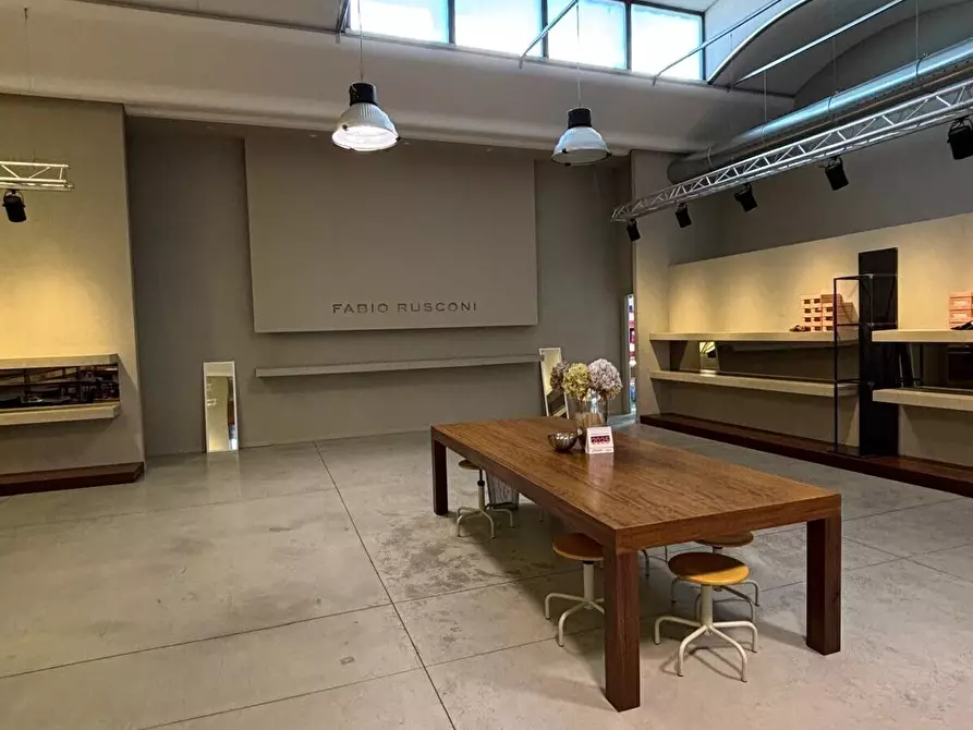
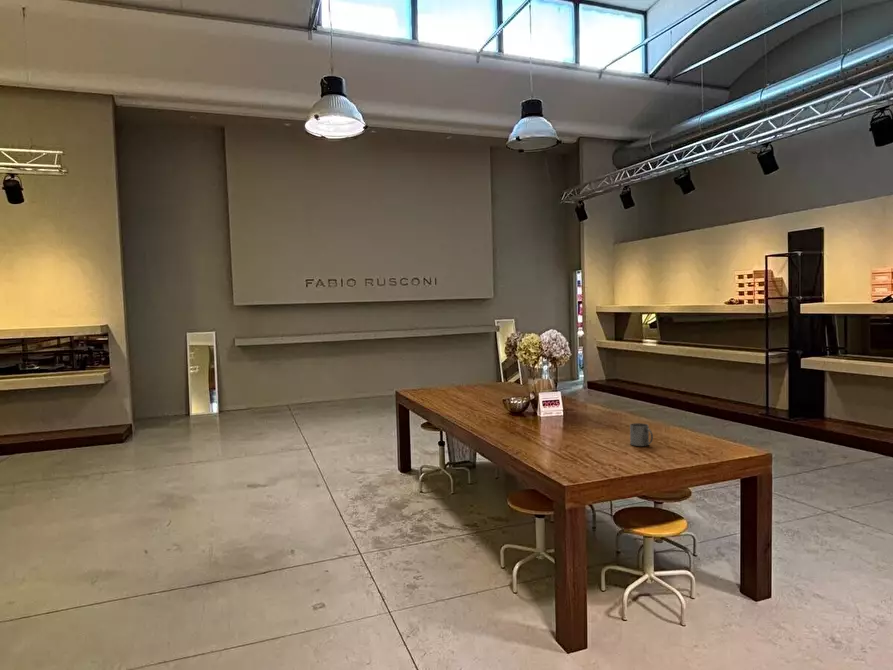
+ mug (642, 435)
